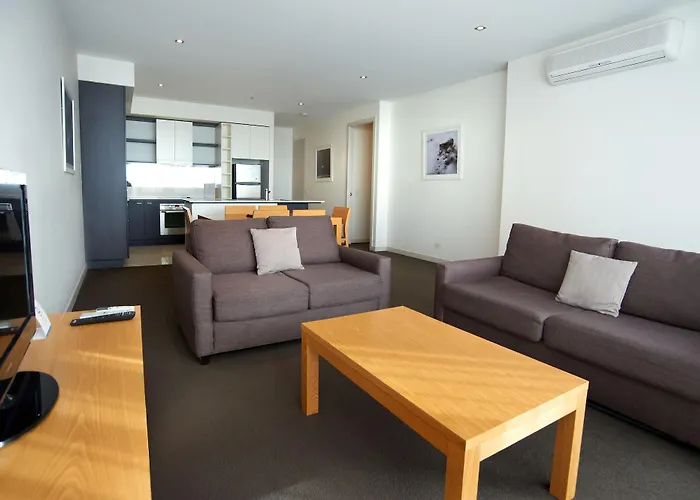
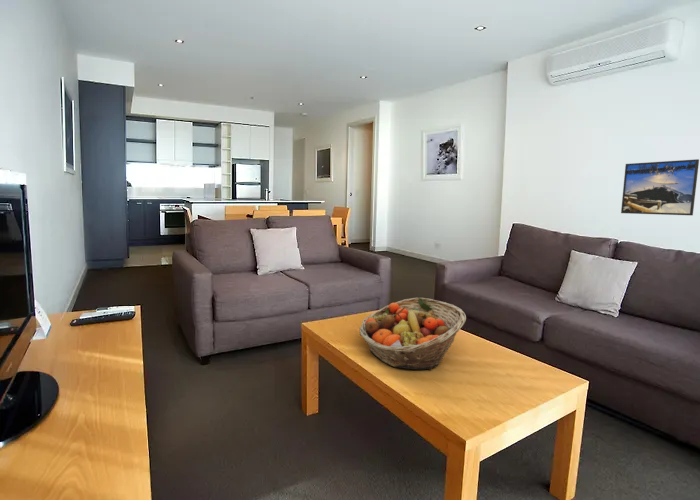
+ fruit basket (410, 330)
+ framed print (657, 188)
